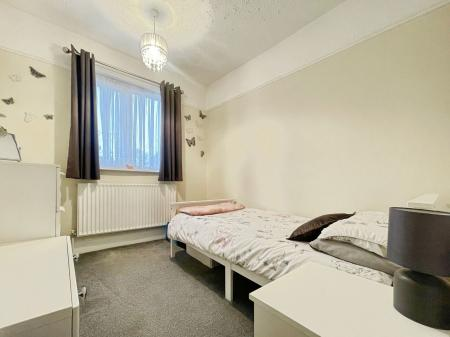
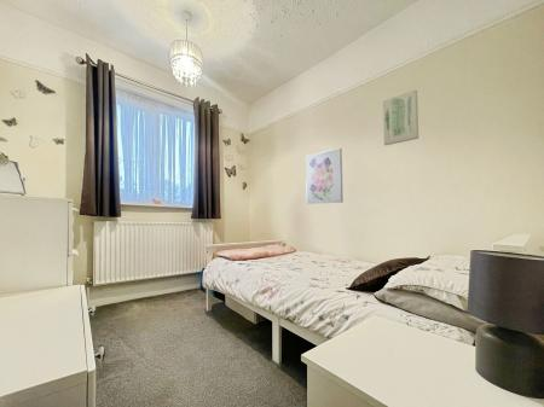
+ wall art (399, 118)
+ wall art (323, 178)
